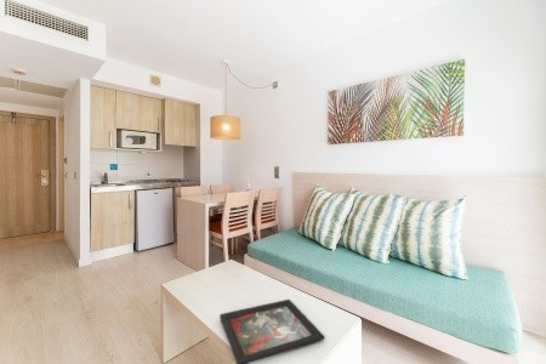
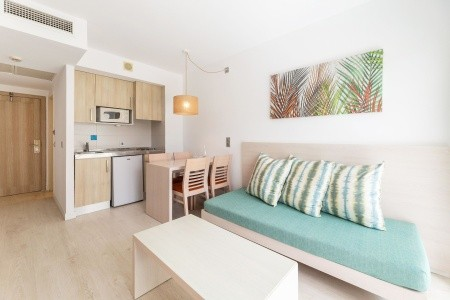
- decorative tray (268, 325)
